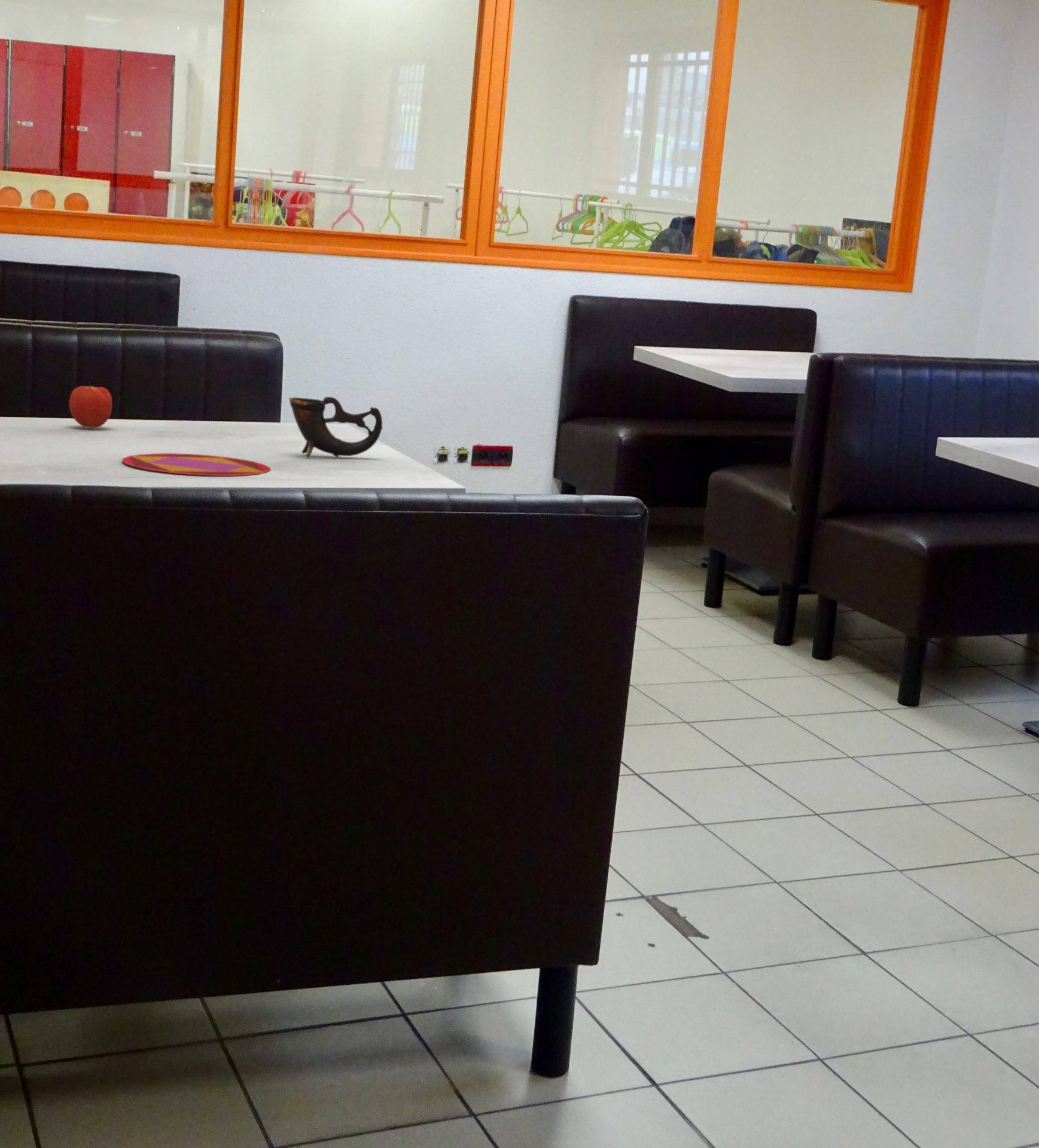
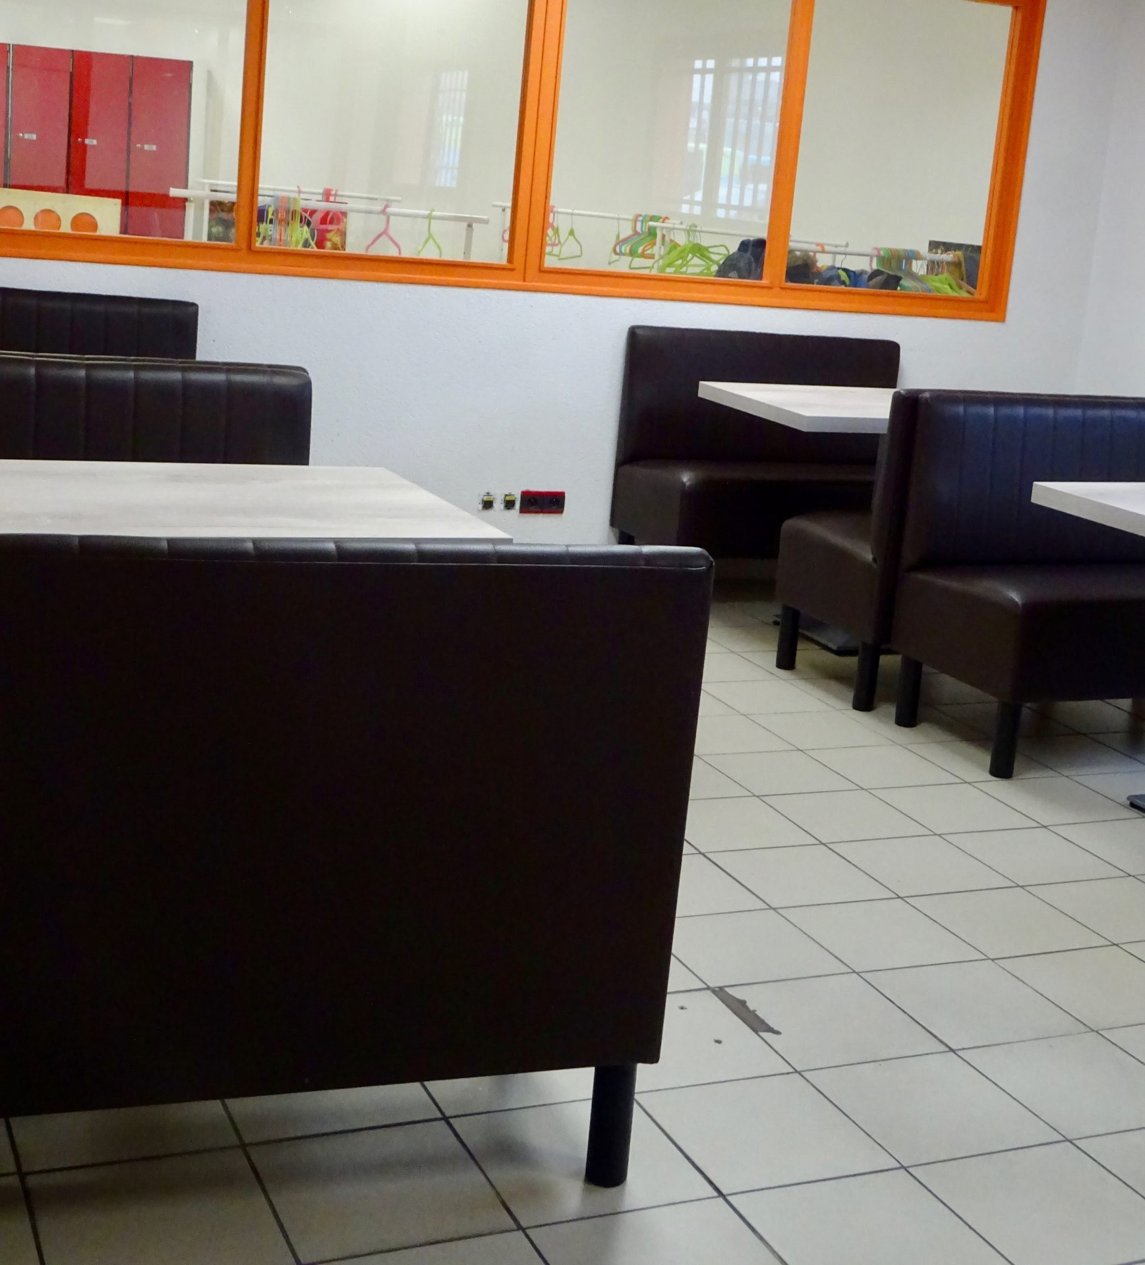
- cup (336, 422)
- apple (90, 405)
- plate (197, 464)
